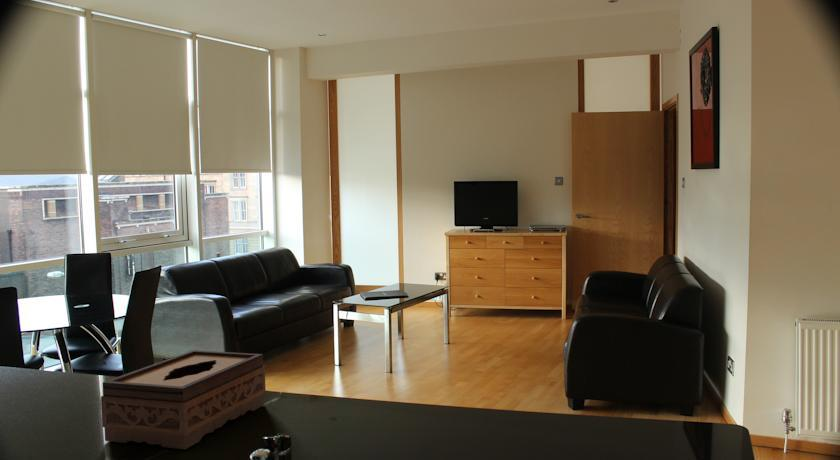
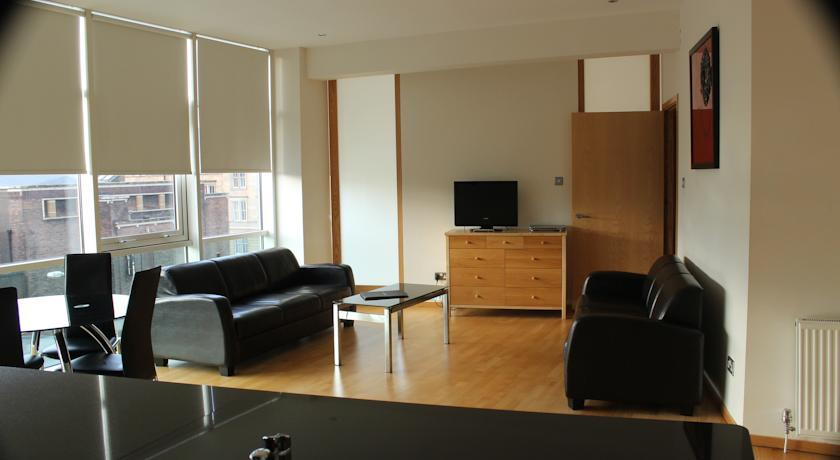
- tissue box (189, 394)
